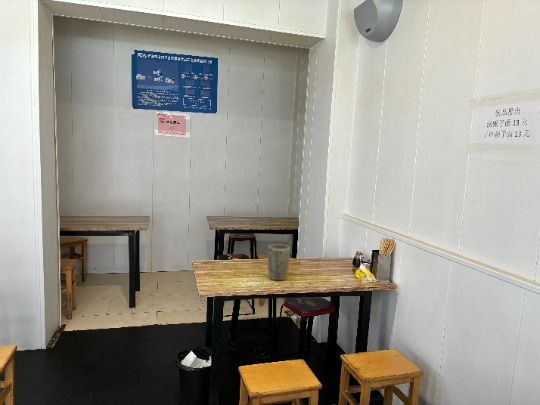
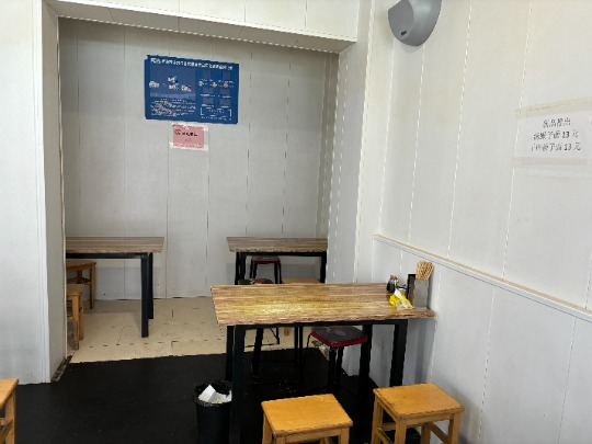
- plant pot (278, 262)
